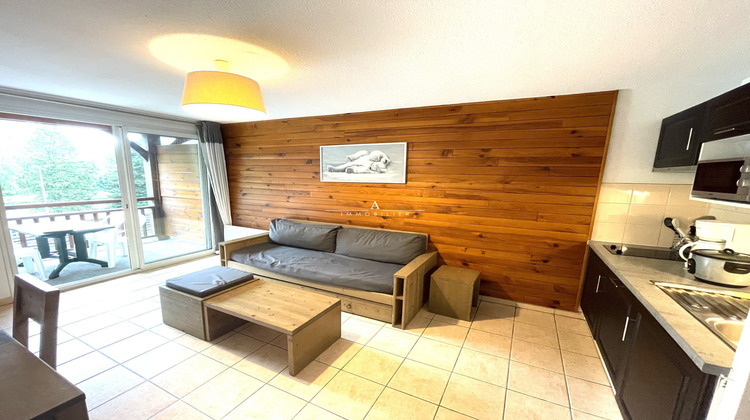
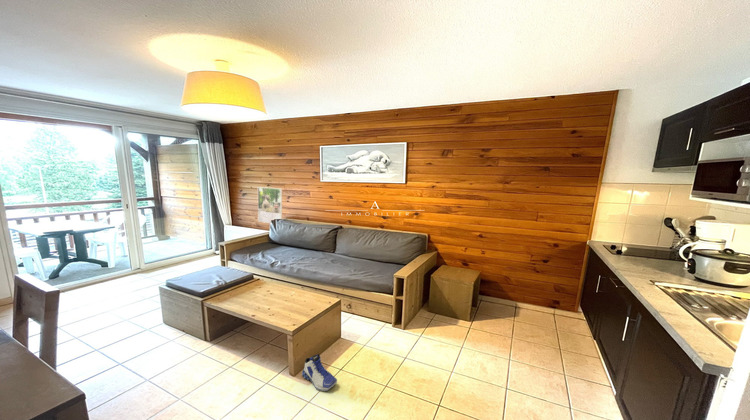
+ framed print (269, 205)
+ sneaker (317, 369)
